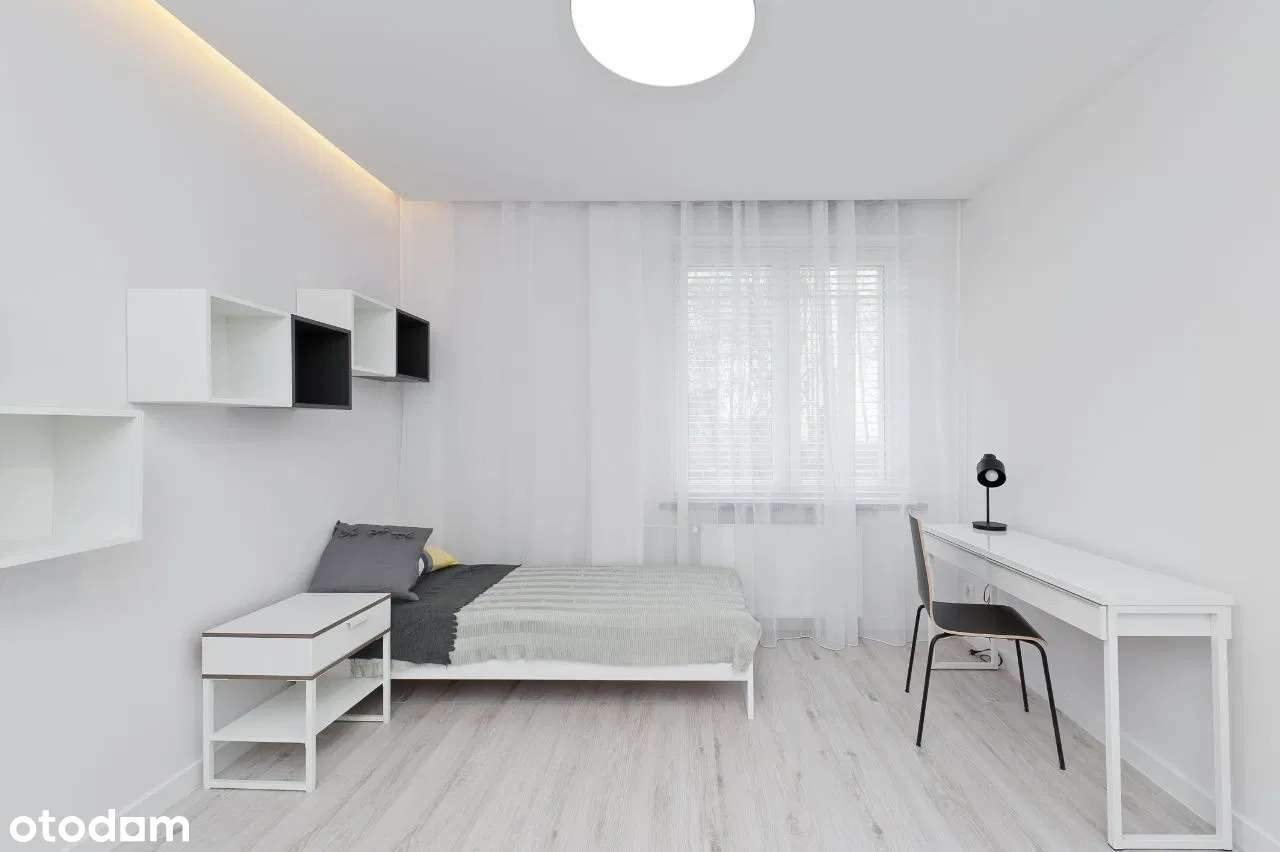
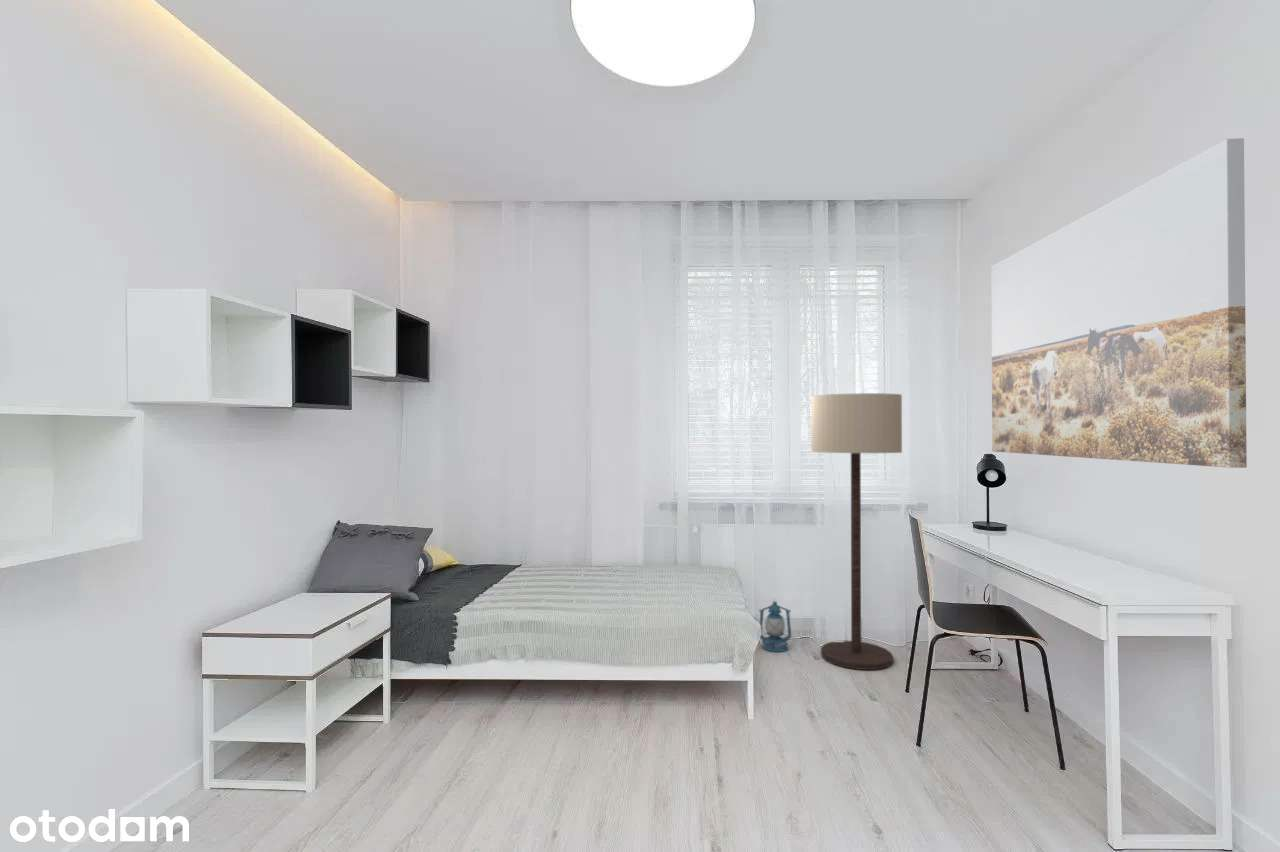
+ floor lamp (855, 526)
+ wall art (1083, 338)
+ lantern (775, 622)
